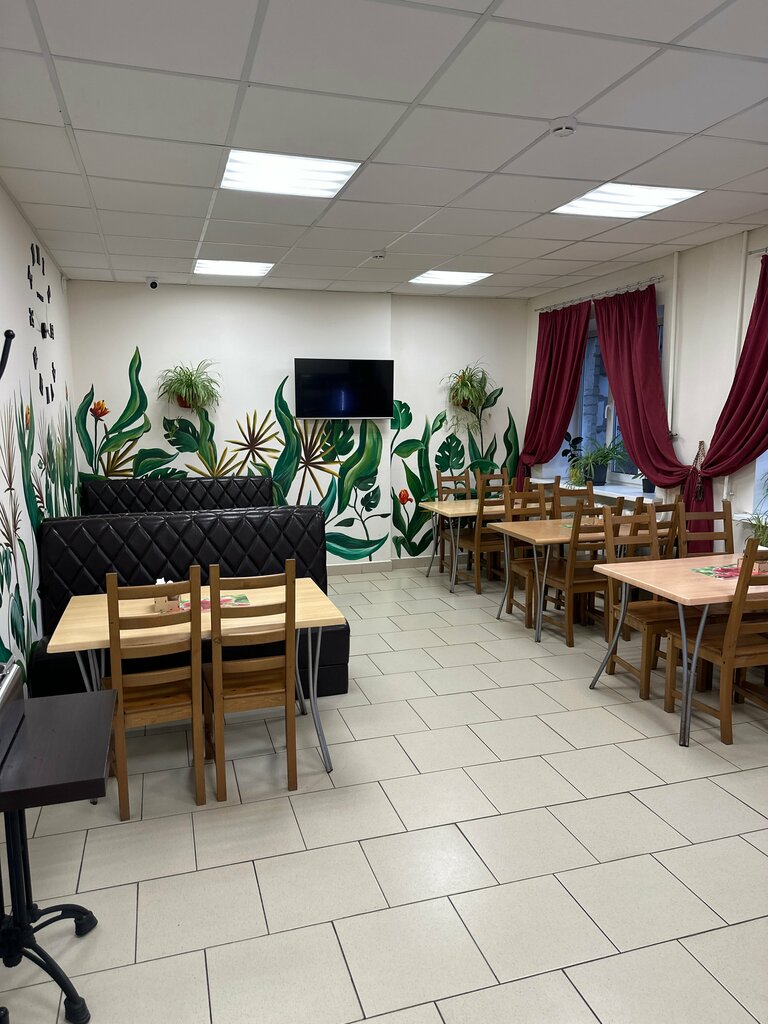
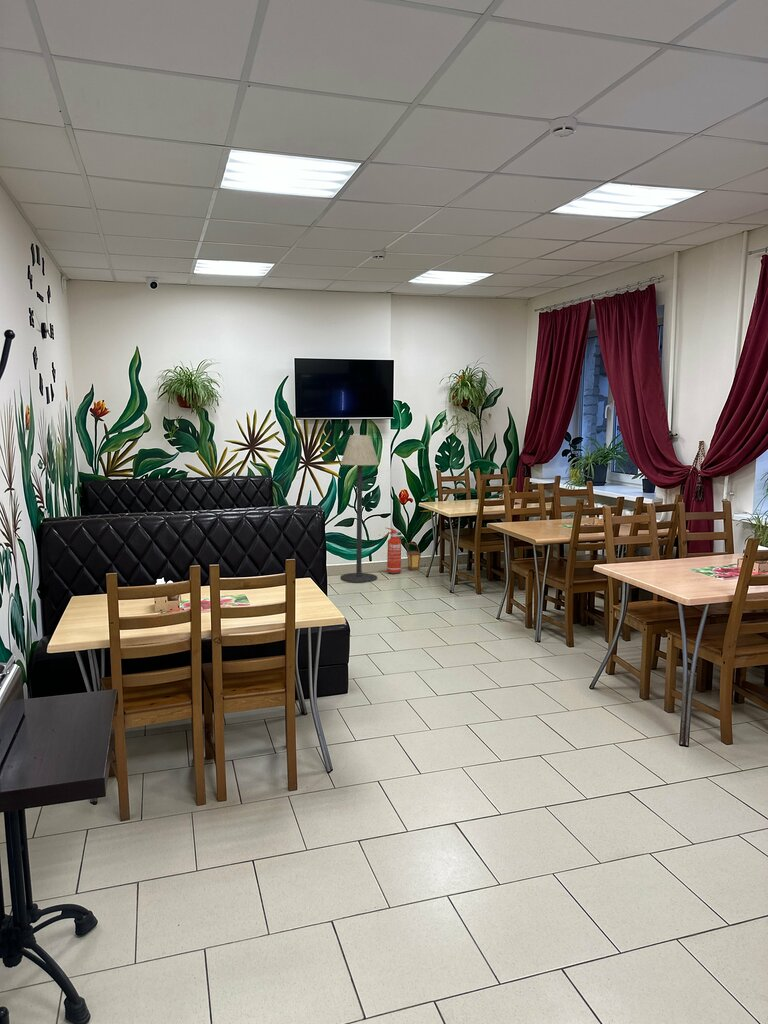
+ lantern (413, 556)
+ floor lamp (359, 507)
+ fire extinguisher (391, 550)
